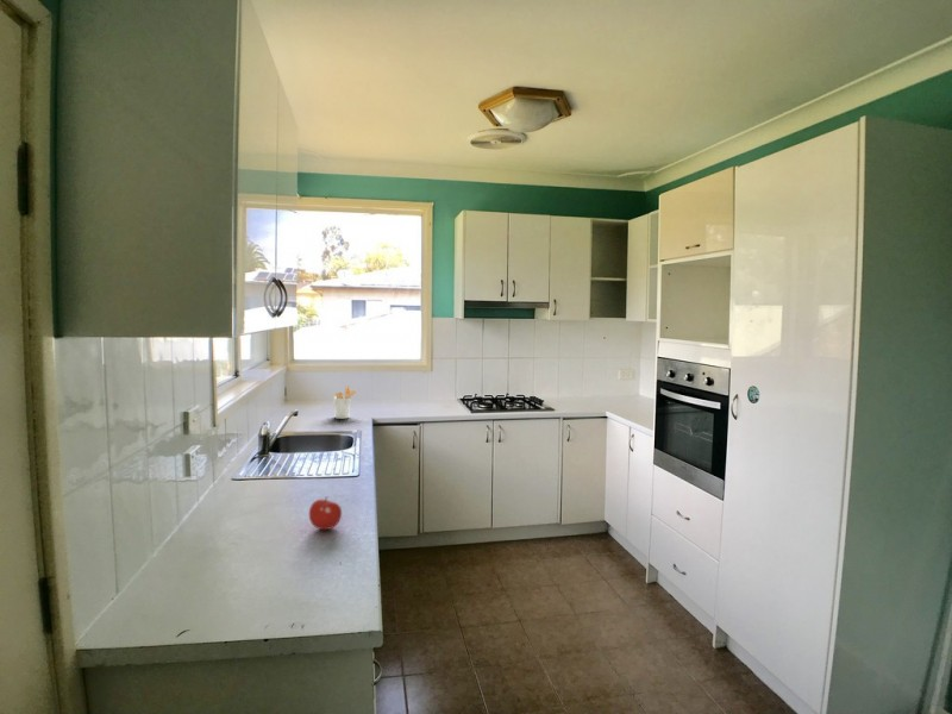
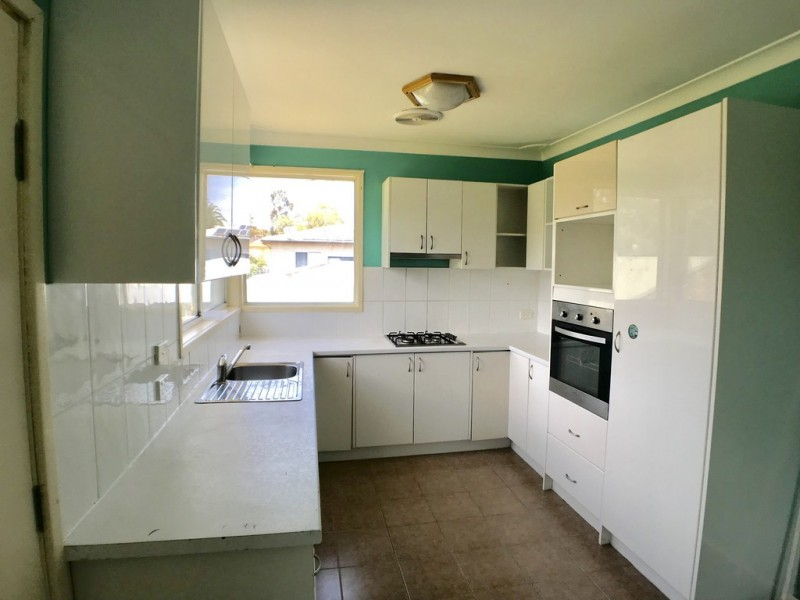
- fruit (325, 512)
- utensil holder (345, 402)
